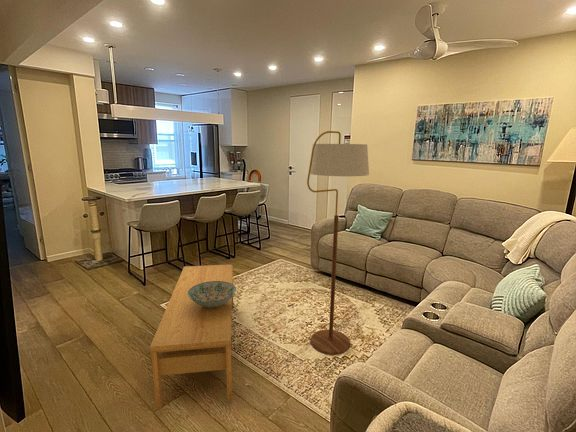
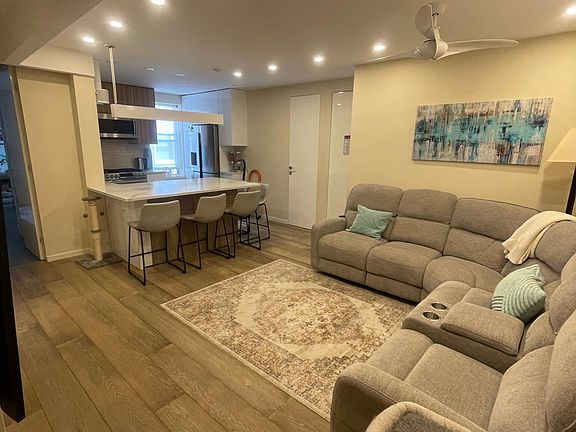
- floor lamp (333, 245)
- coffee table (203, 320)
- decorative bowl (212, 297)
